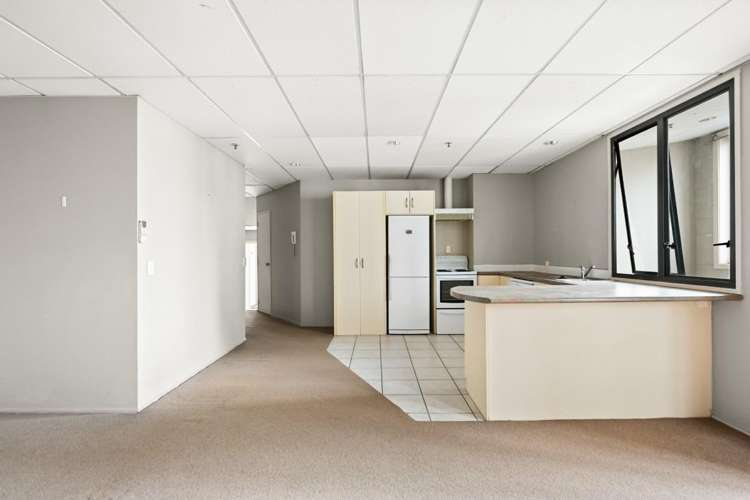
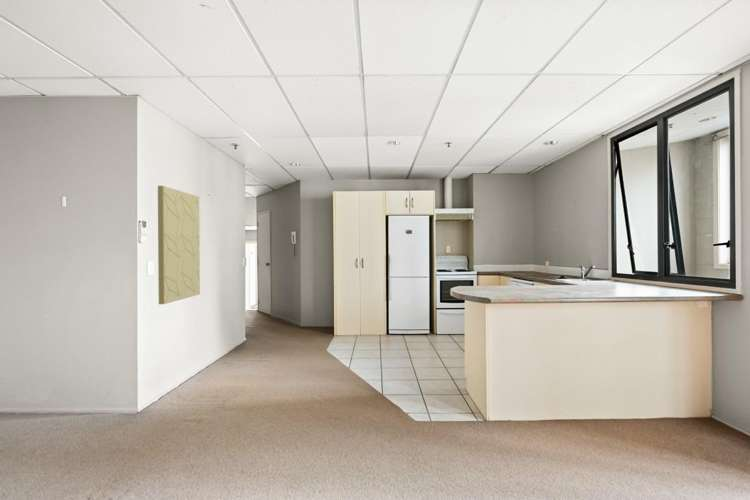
+ wall panel (180, 245)
